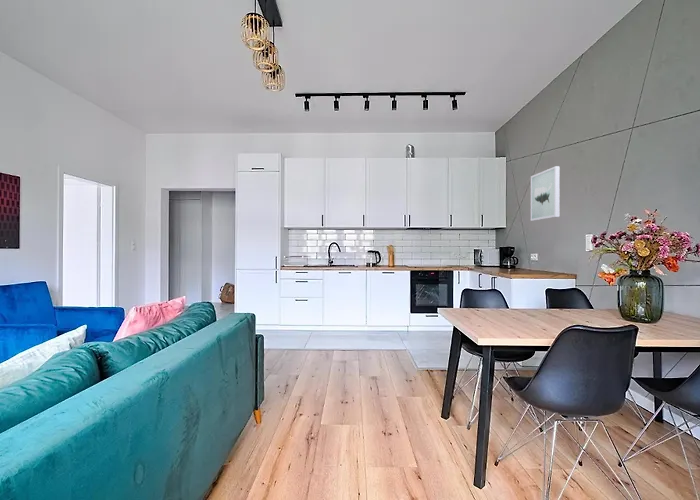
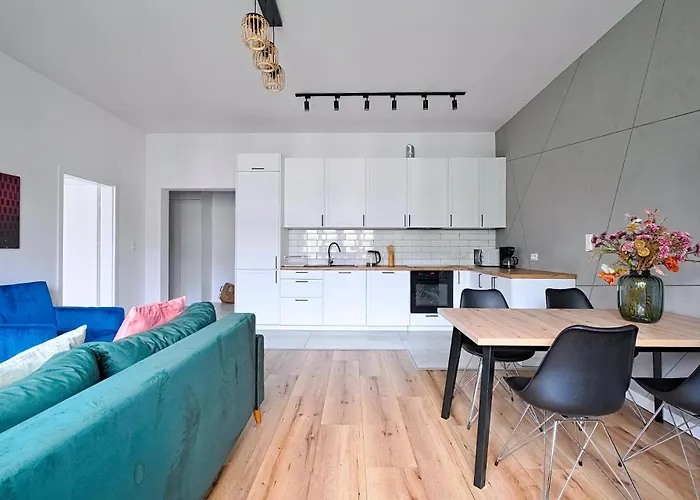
- wall art (544, 195)
